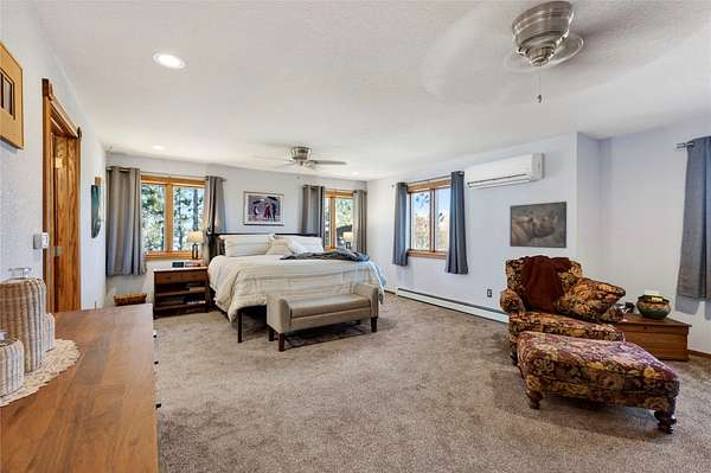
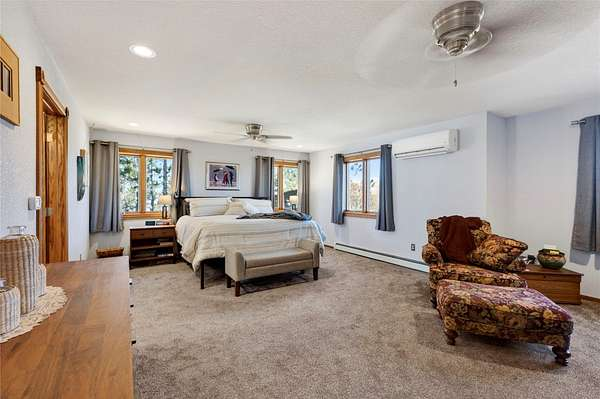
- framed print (536, 225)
